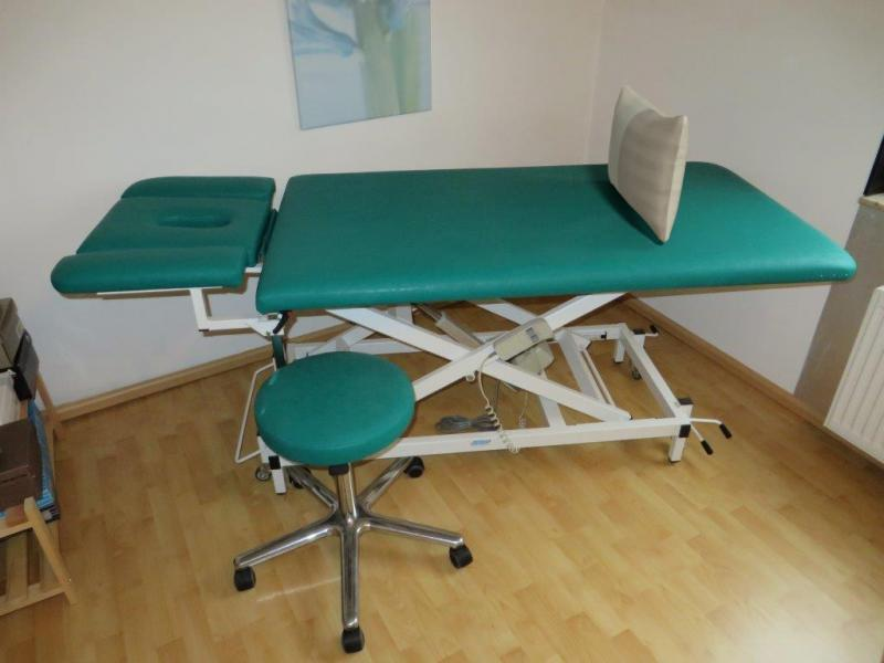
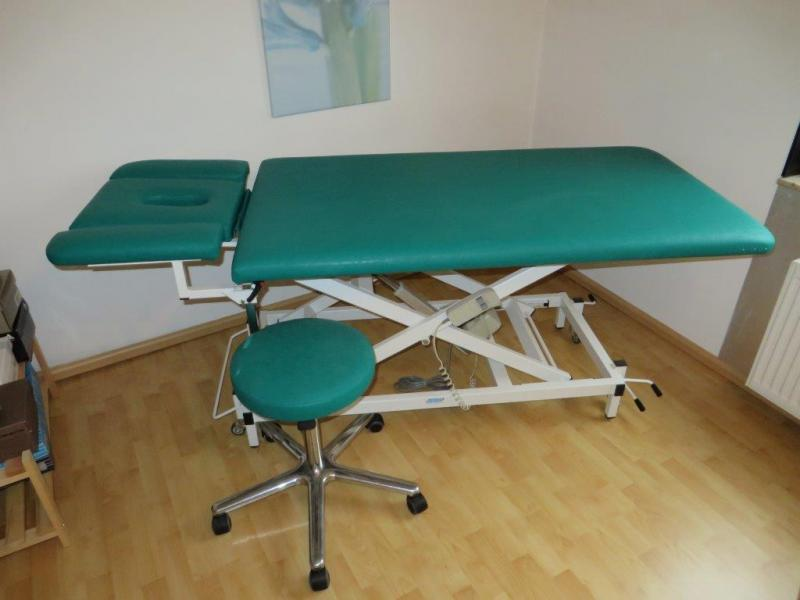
- throw pillow (643, 156)
